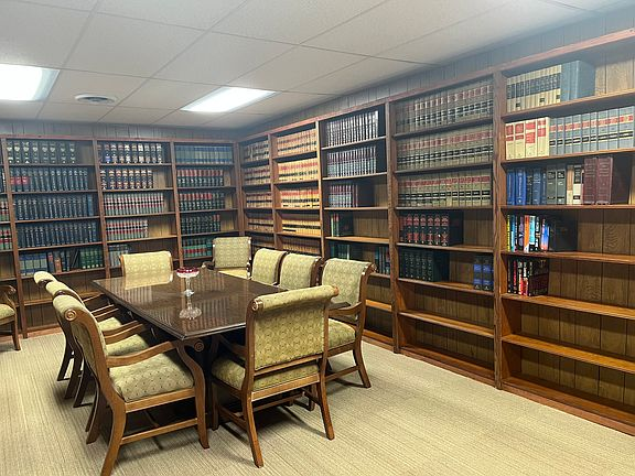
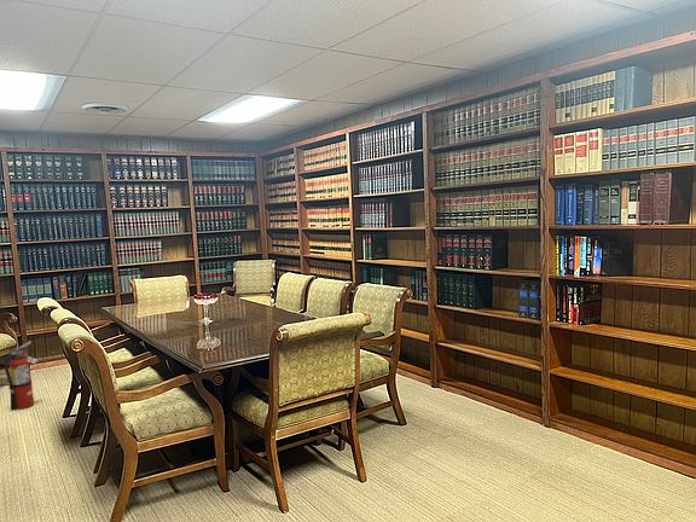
+ fire extinguisher (22, 375)
